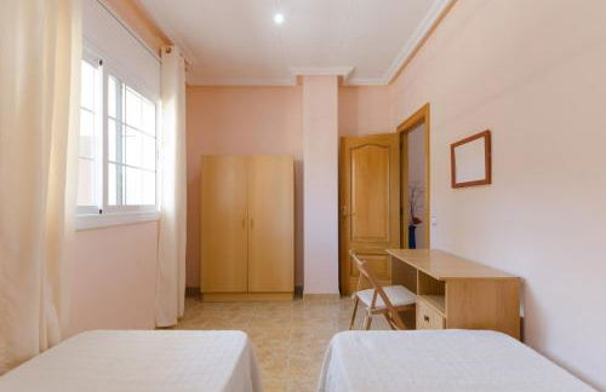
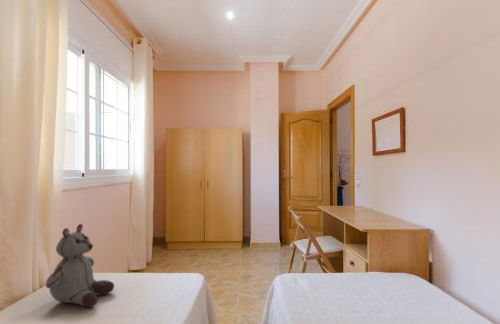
+ stuffed bear (83, 262)
